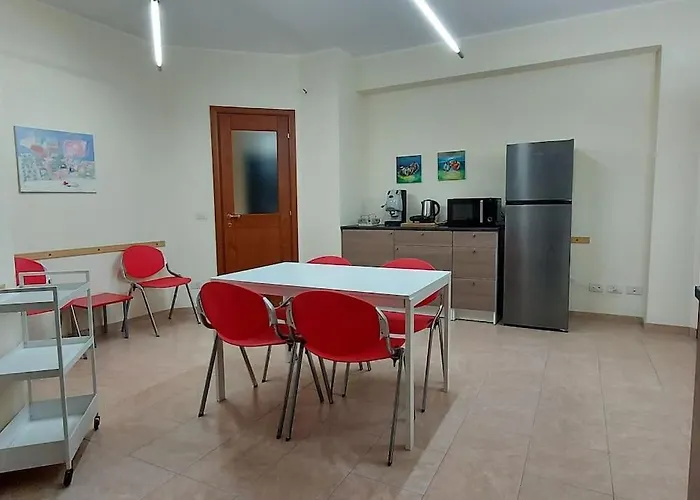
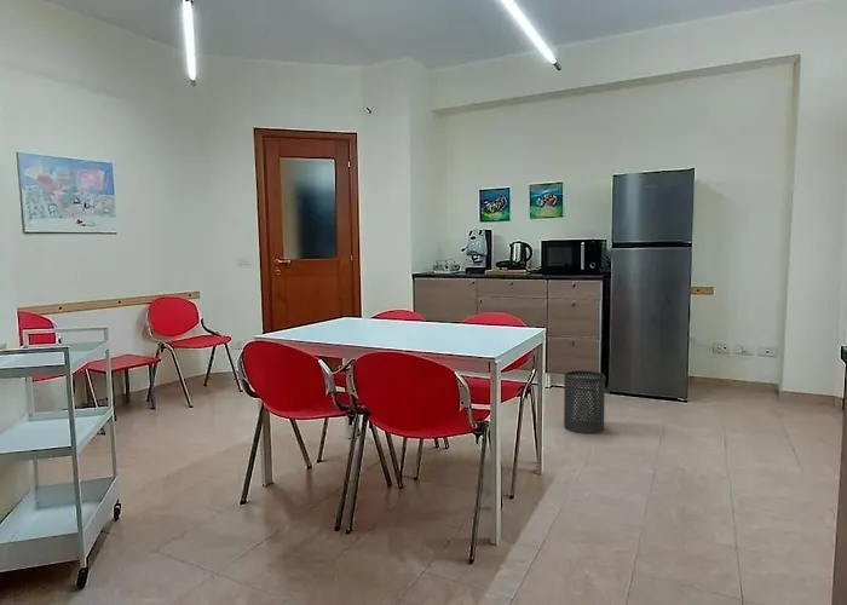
+ trash can (583, 401)
